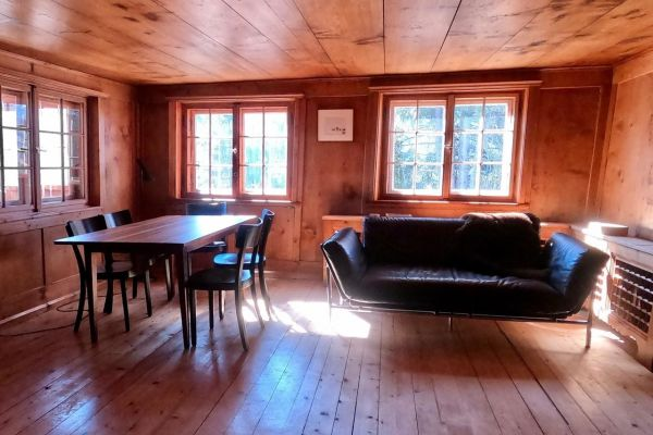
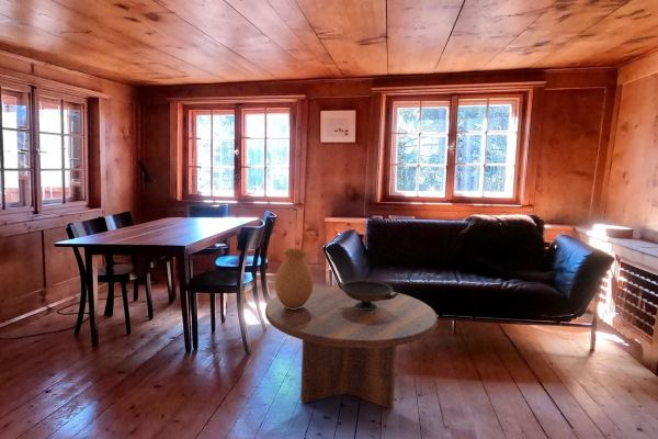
+ coffee table (349, 349)
+ vase (294, 278)
+ decorative bowl (366, 296)
